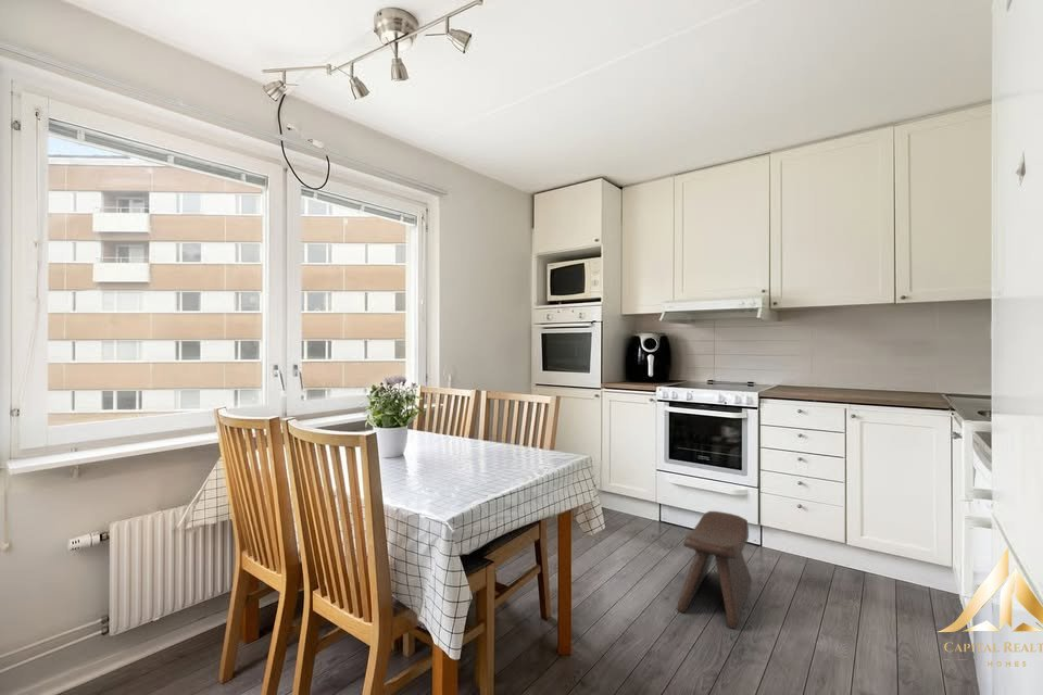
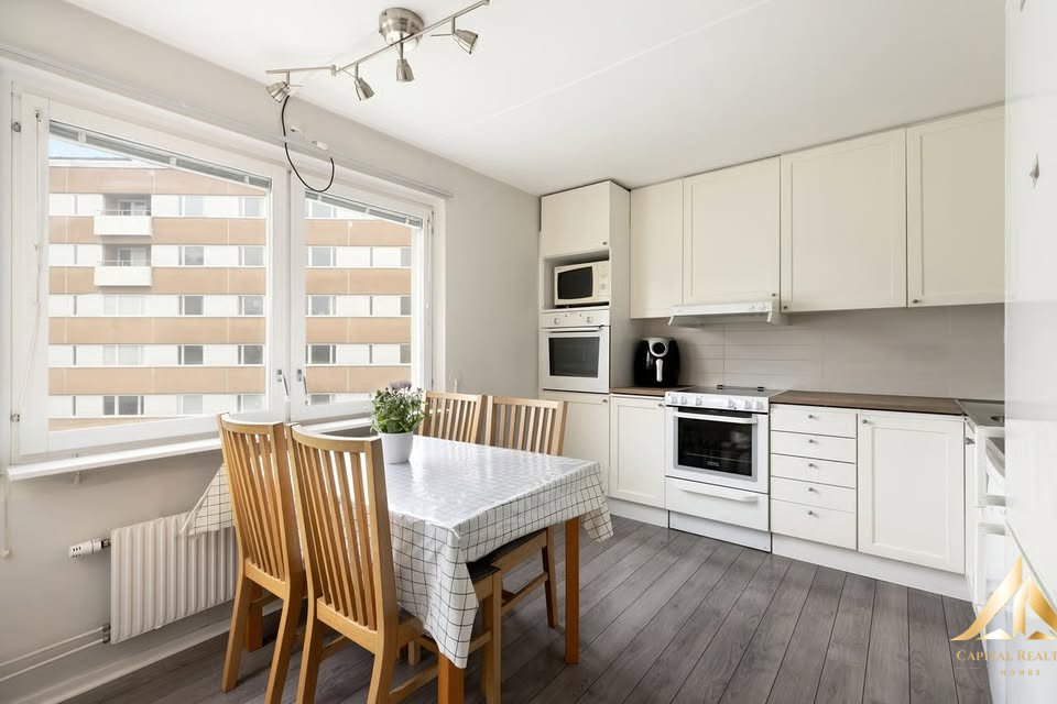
- stool (716, 561)
